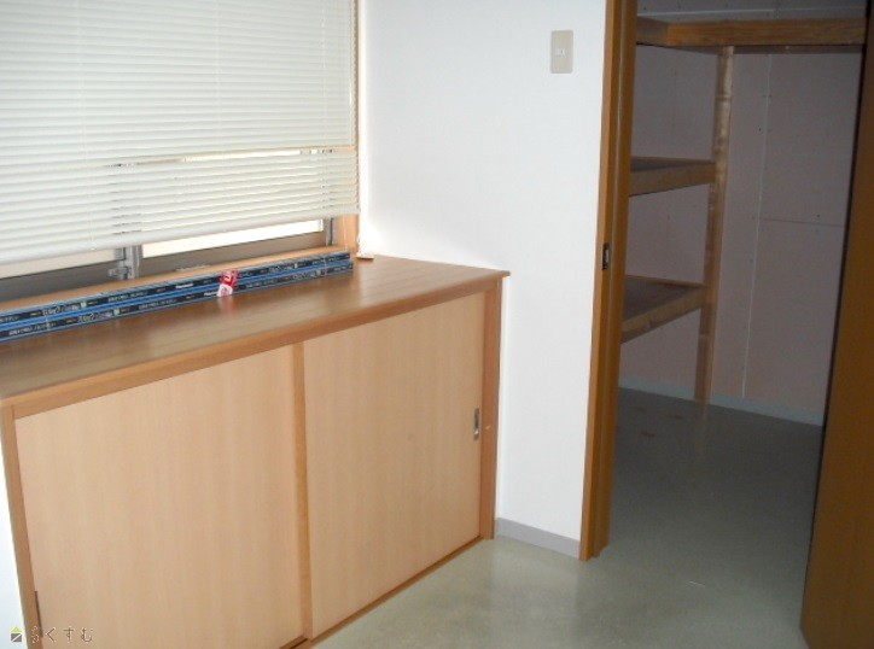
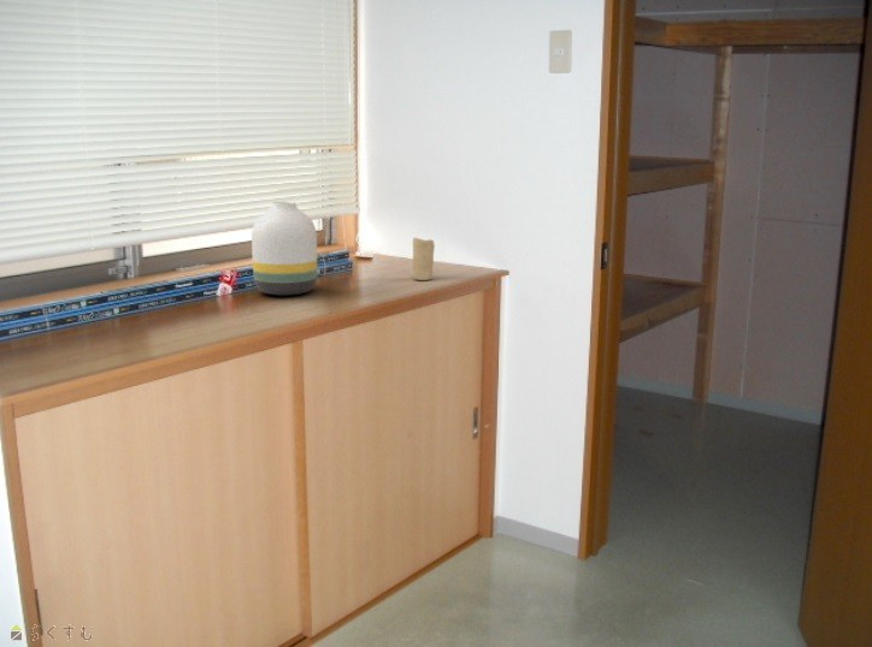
+ vase (284, 248)
+ candle (423, 257)
